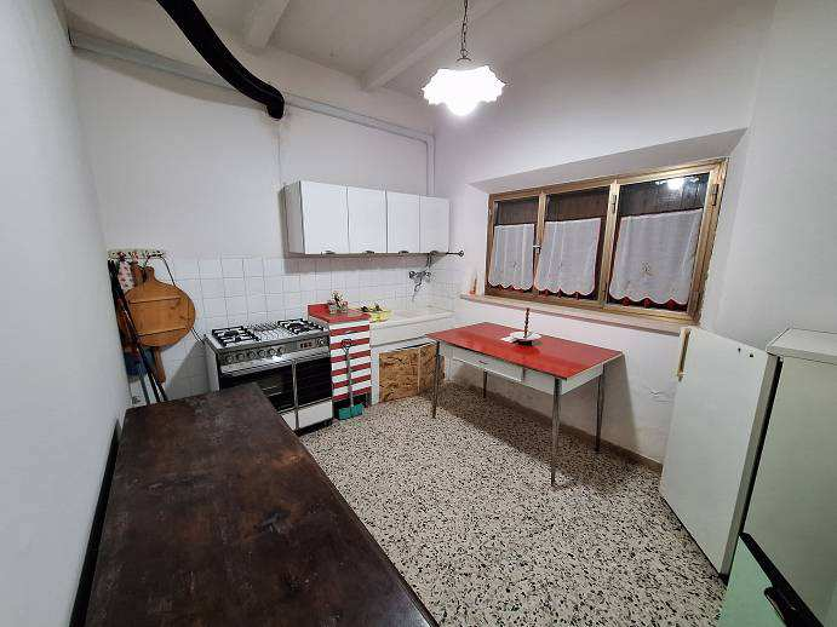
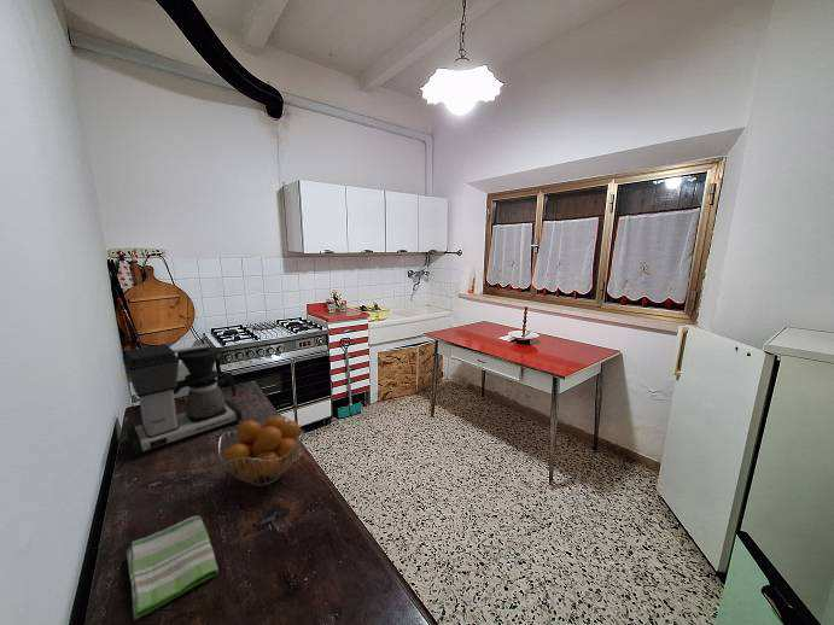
+ fruit basket (263, 449)
+ coffee maker (185, 386)
+ dish towel (171, 557)
